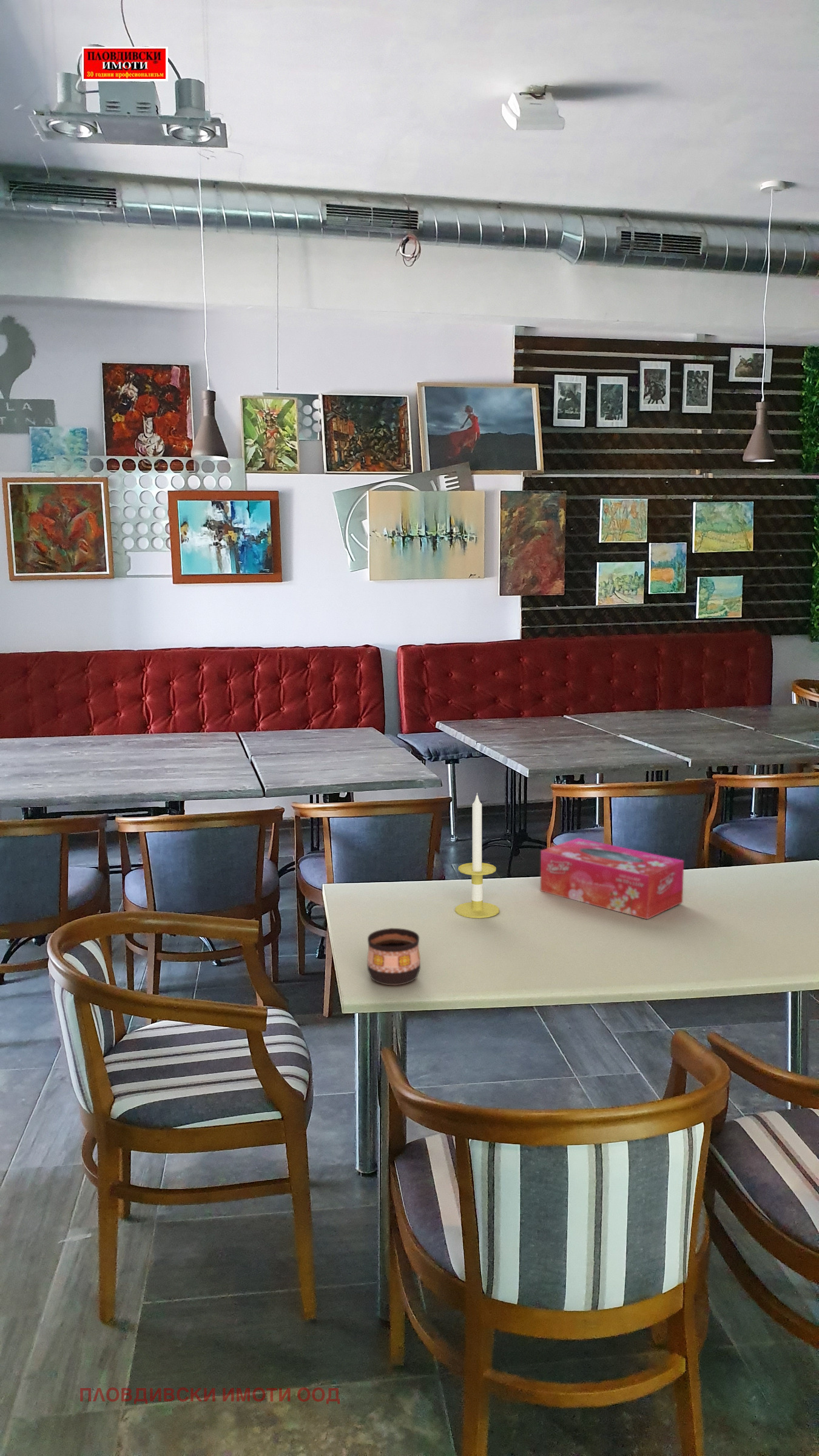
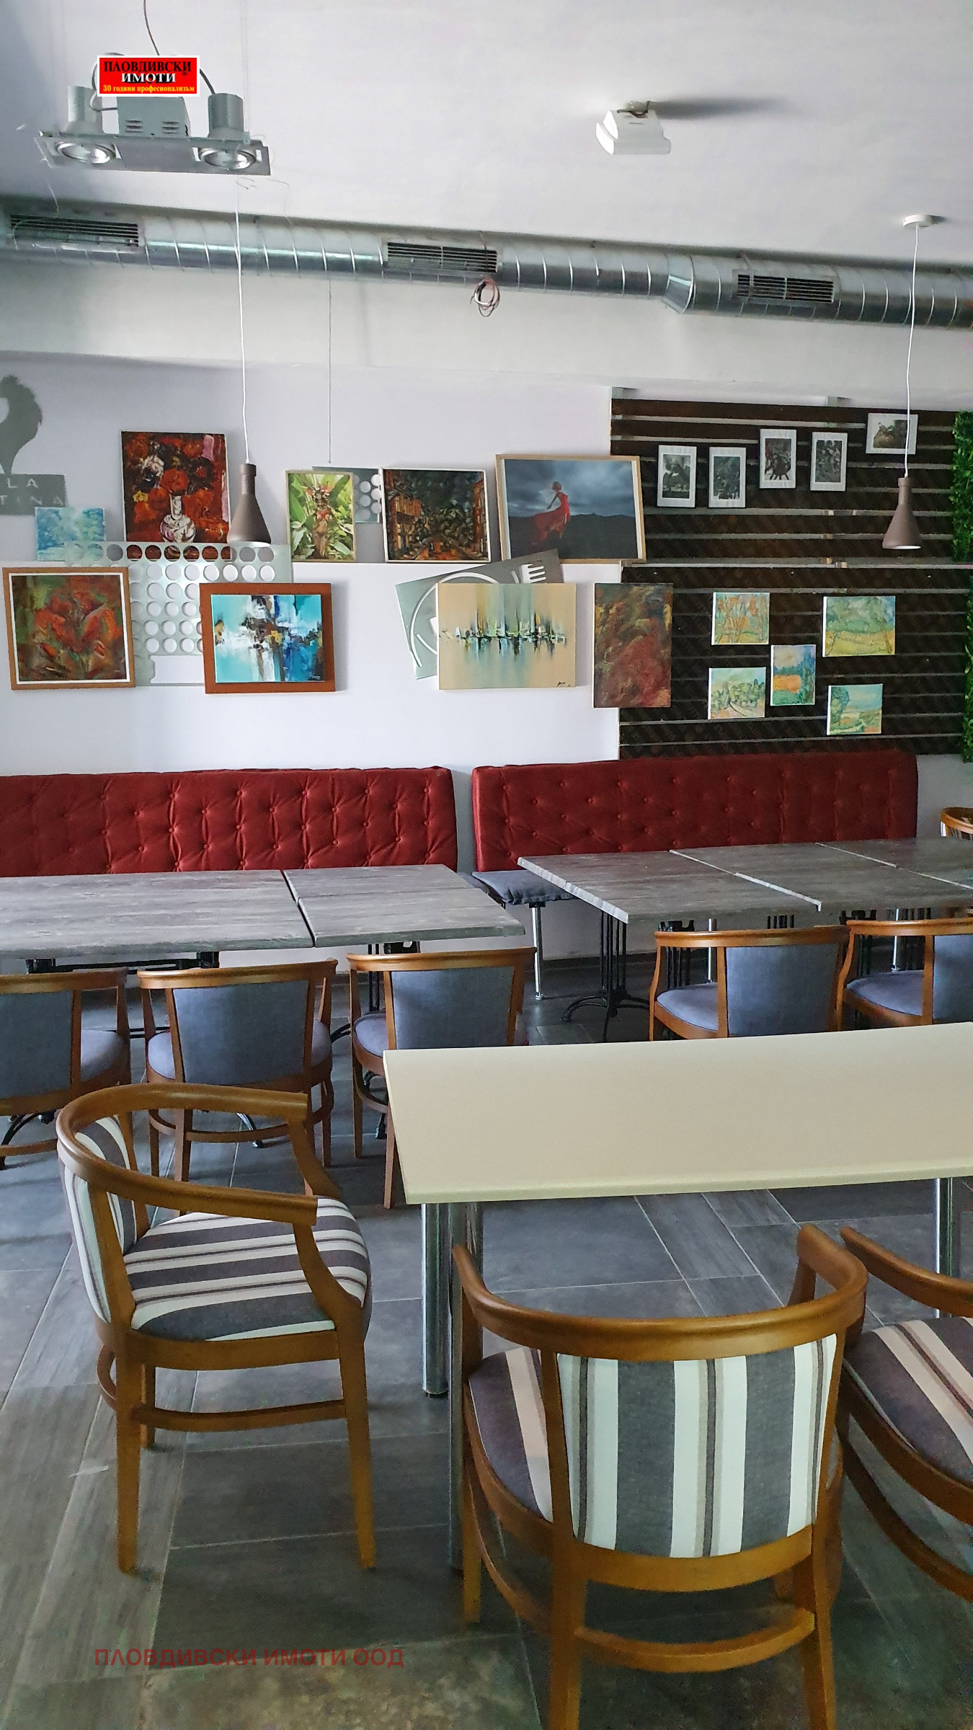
- tissue box (610, 876)
- candle (477, 852)
- cup (396, 956)
